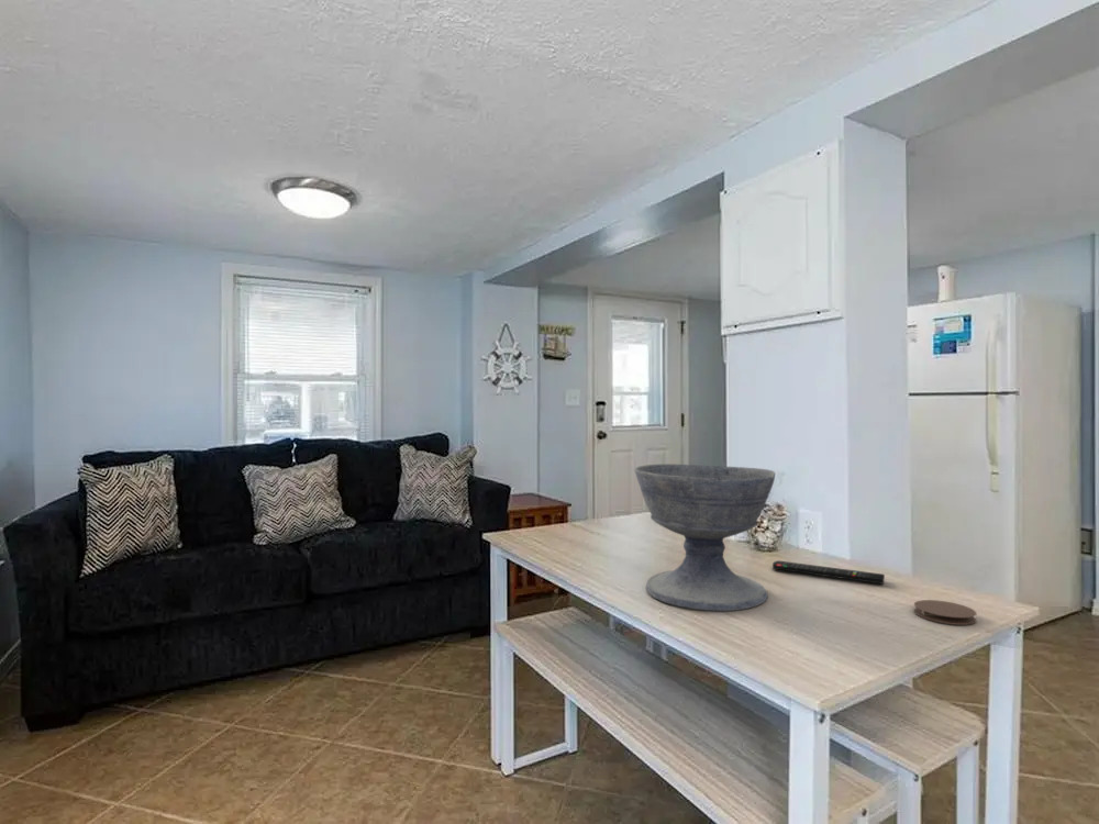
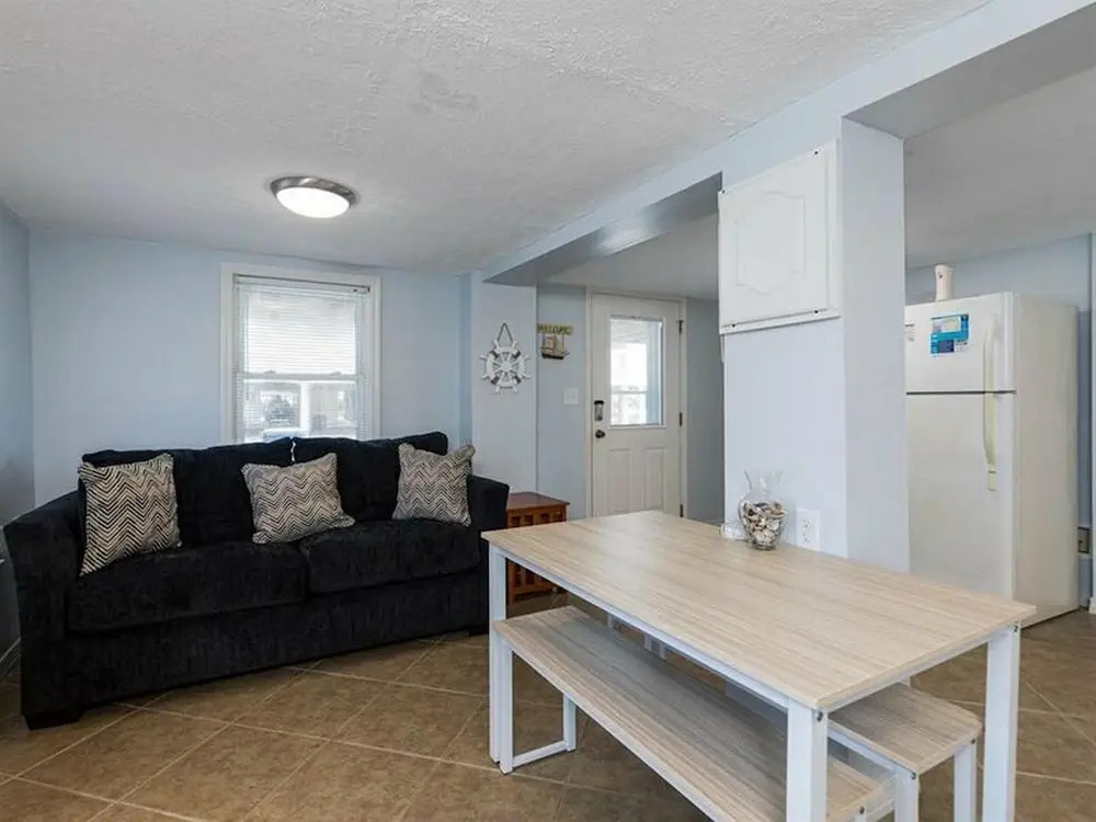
- bowl (703, 530)
- coaster (944, 611)
- remote control (825, 571)
